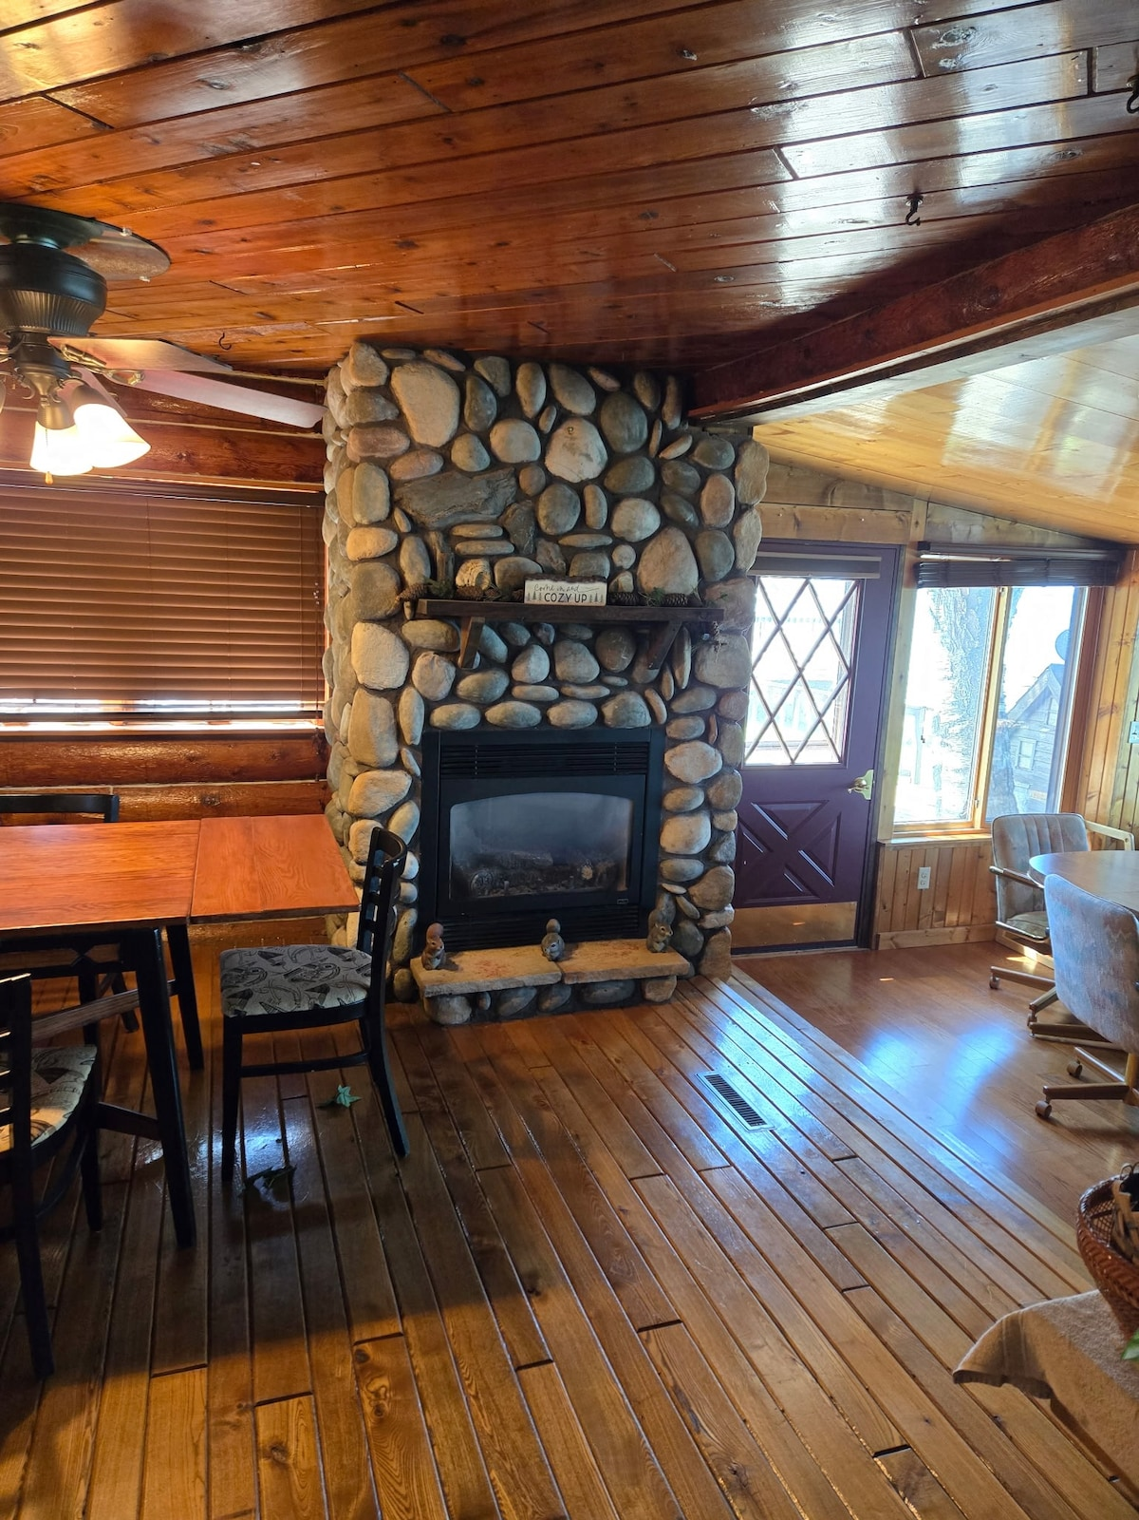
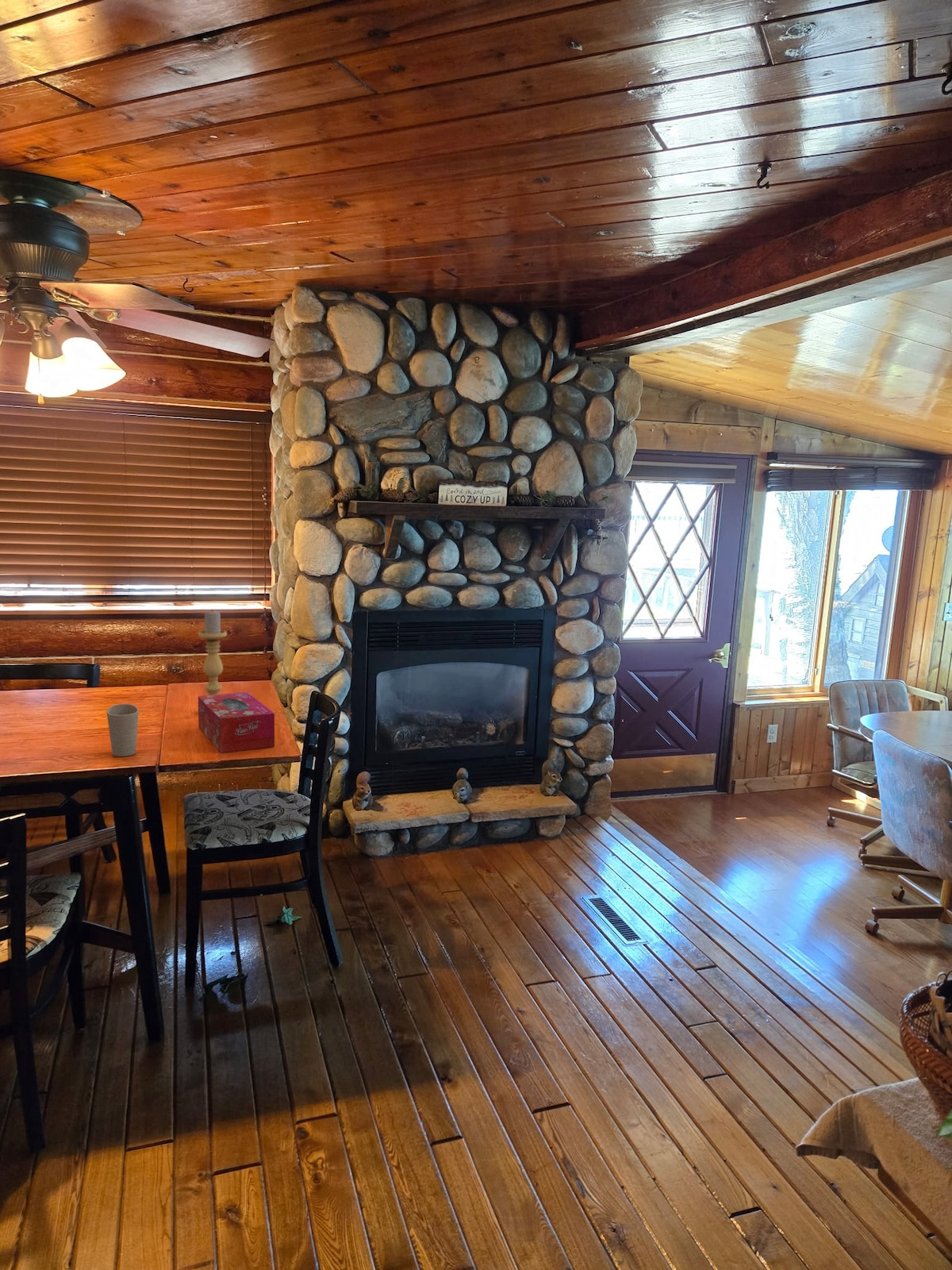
+ cup (123, 730)
+ candle holder (213, 661)
+ tissue box (235, 720)
